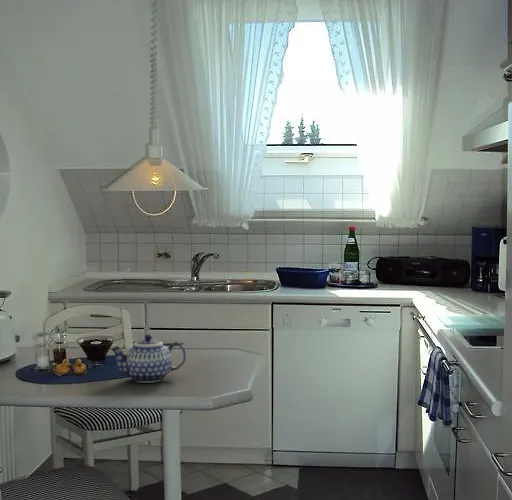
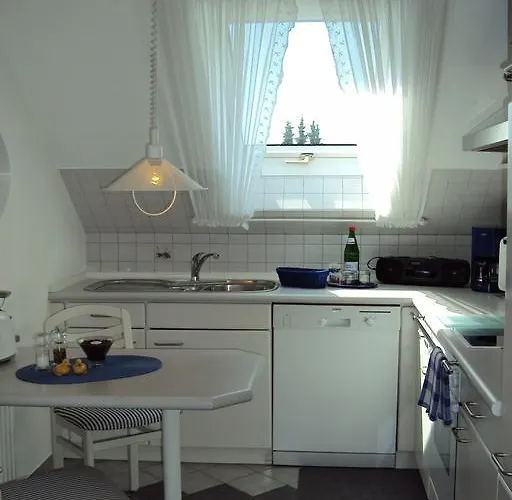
- teapot (148, 356)
